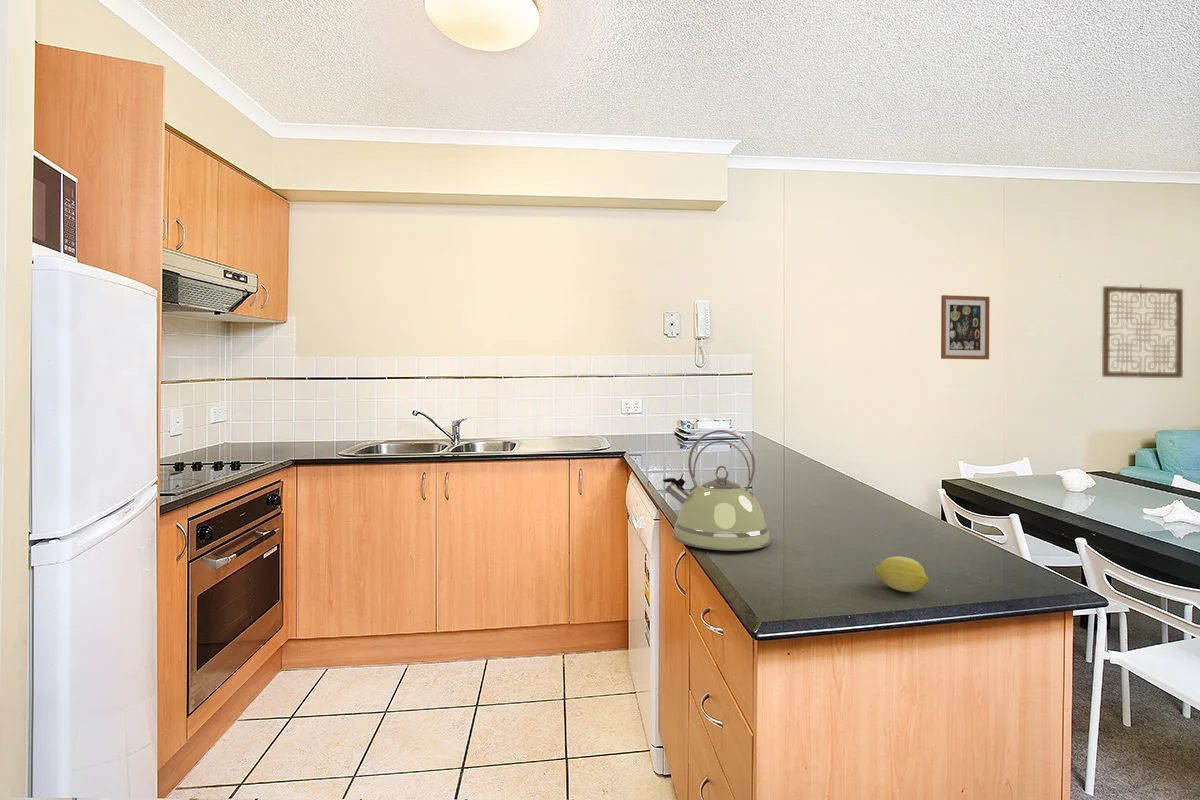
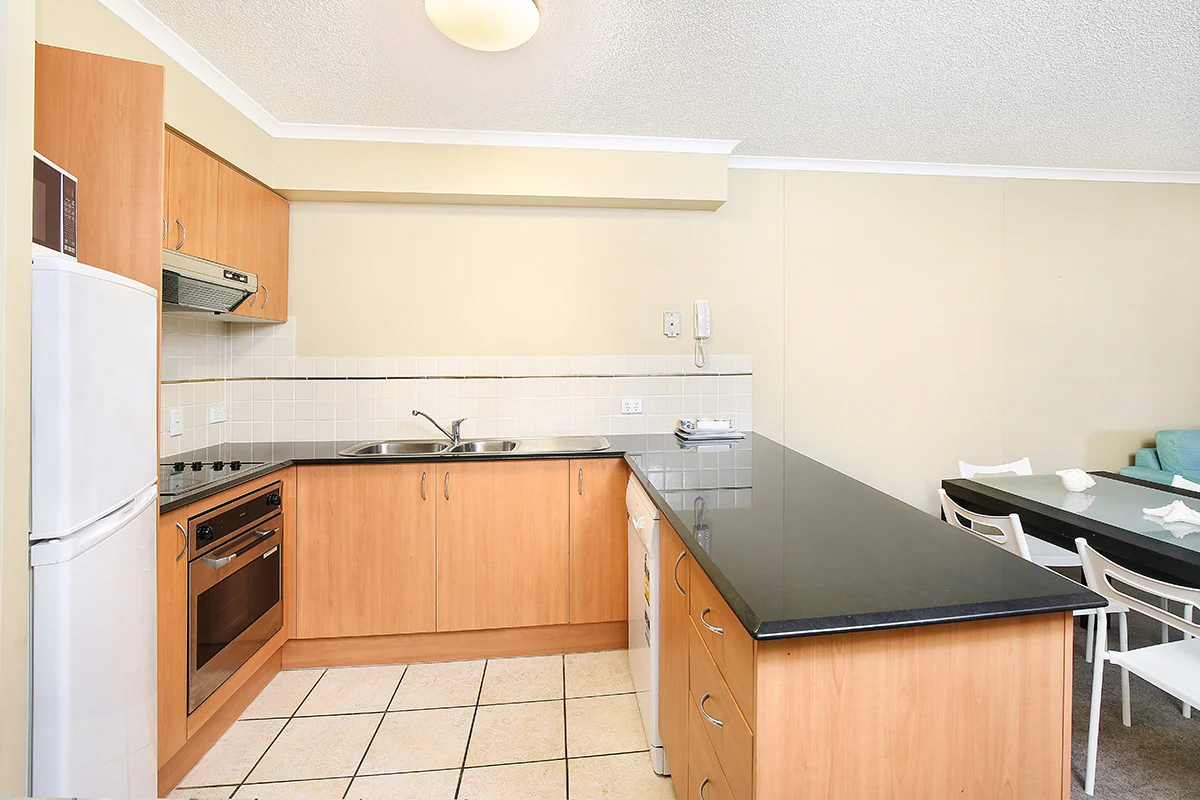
- fruit (900, 573)
- wall art (965, 327)
- kettle (714, 483)
- wall art (1142, 329)
